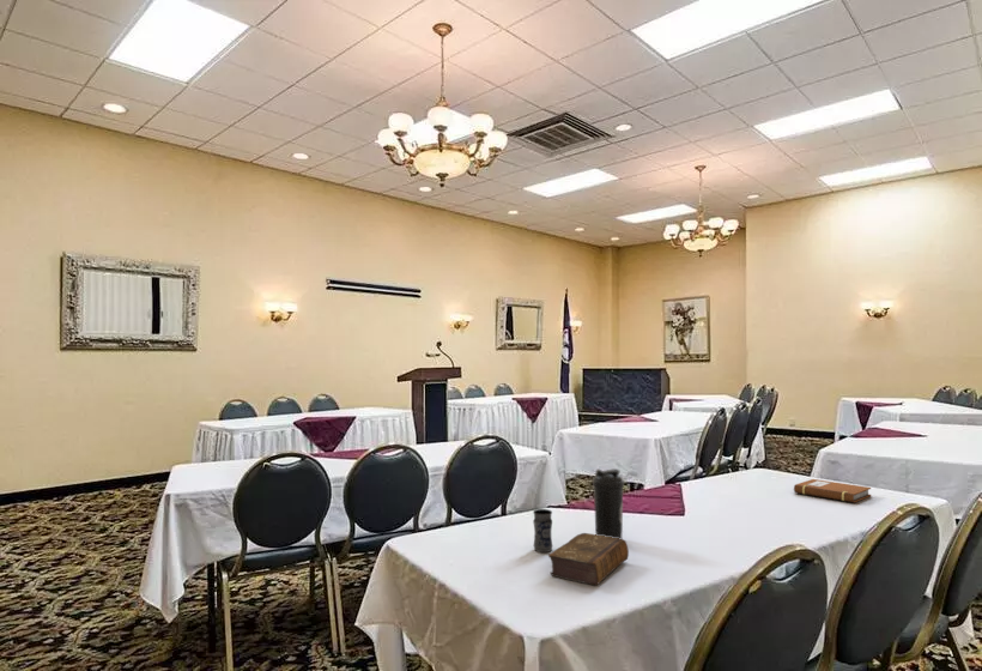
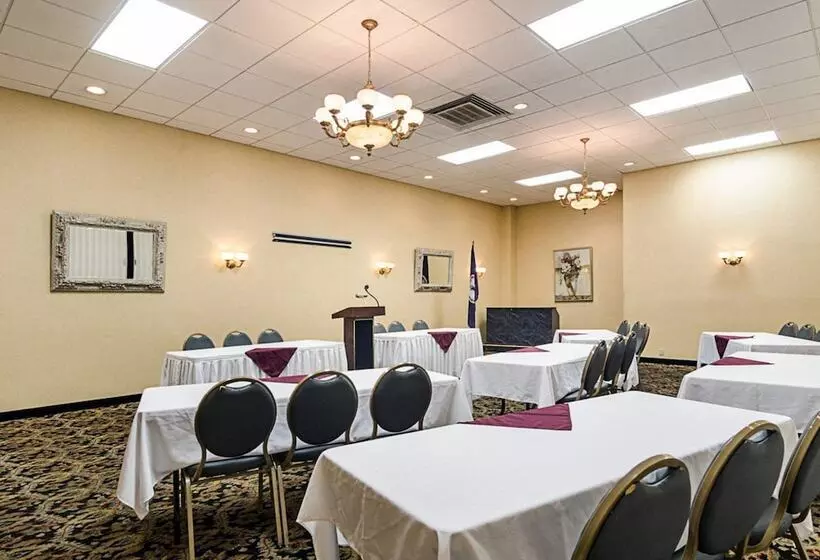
- book (589, 556)
- notebook (830, 489)
- water bottle (608, 504)
- jar (542, 530)
